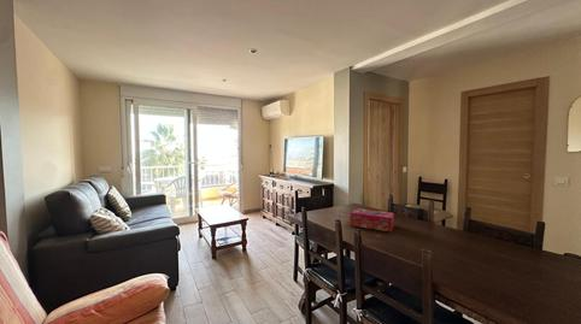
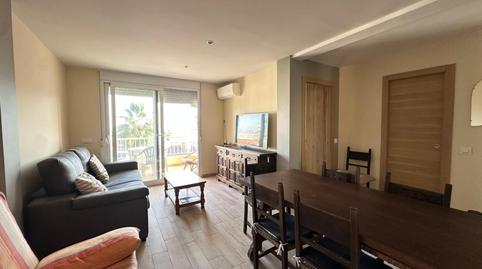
- tissue box (371, 219)
